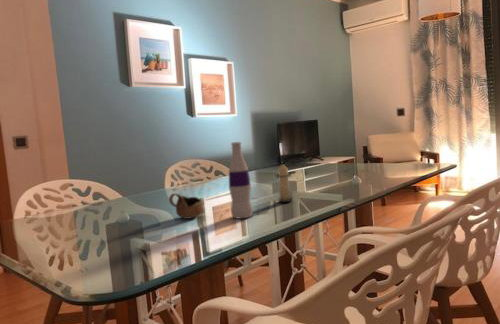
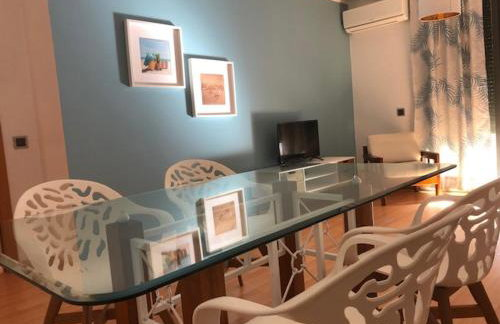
- candle (283, 181)
- bottle (239, 179)
- cup (185, 204)
